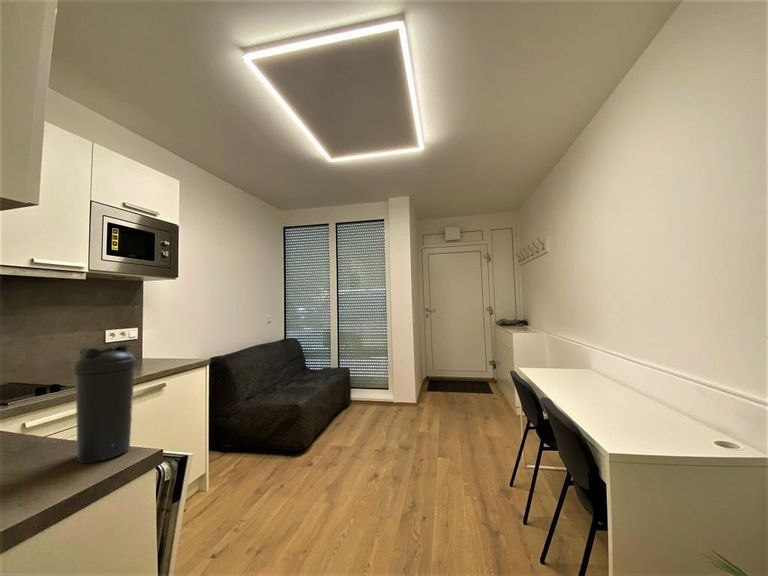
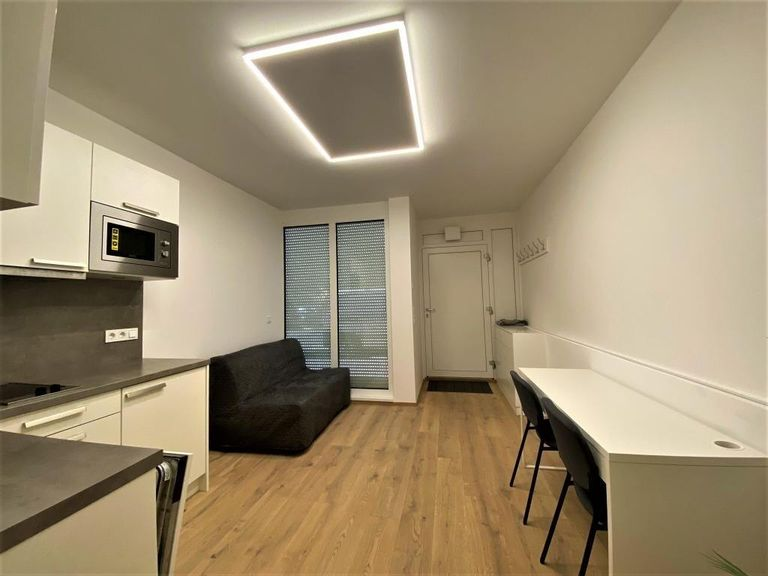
- water bottle (105, 399)
